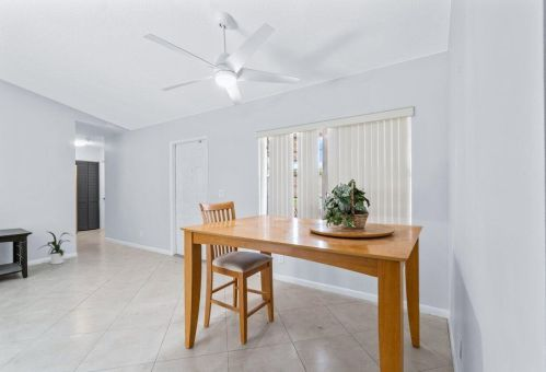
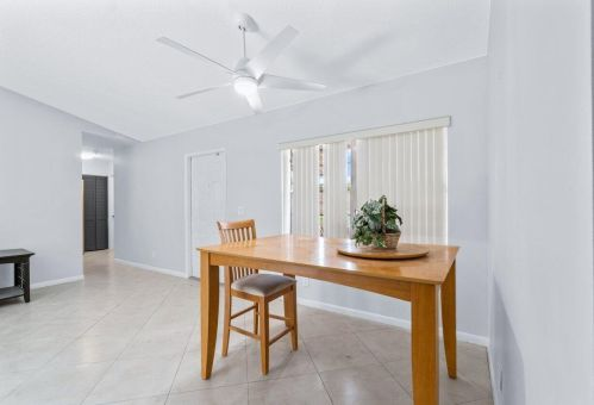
- house plant (56, 246)
